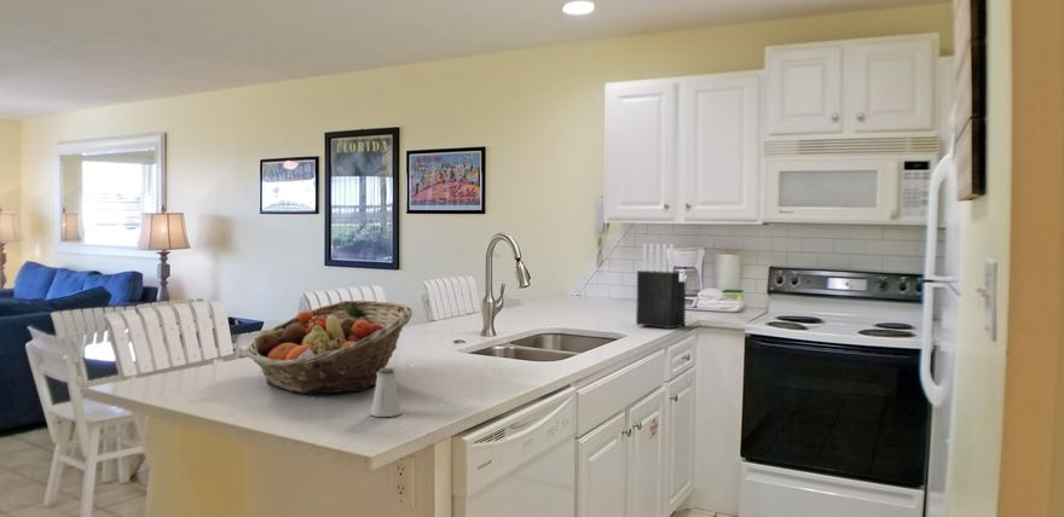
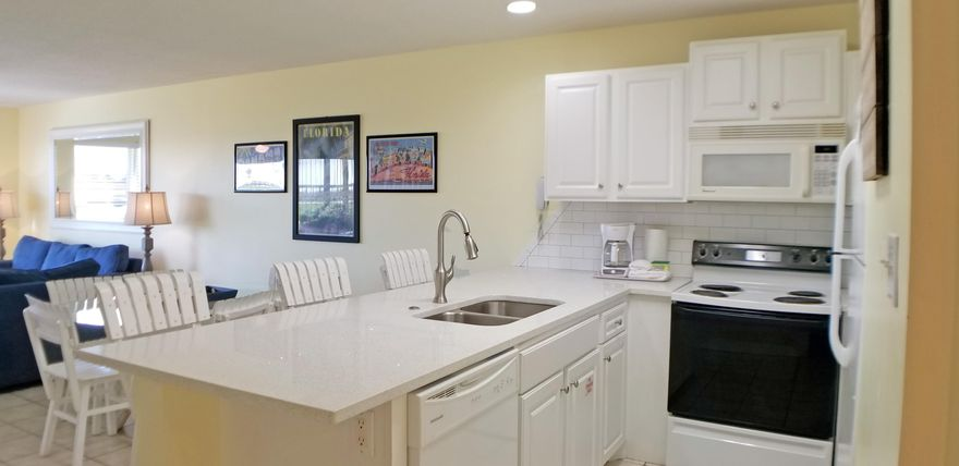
- knife block (663, 284)
- fruit basket (330, 342)
- saltshaker (386, 390)
